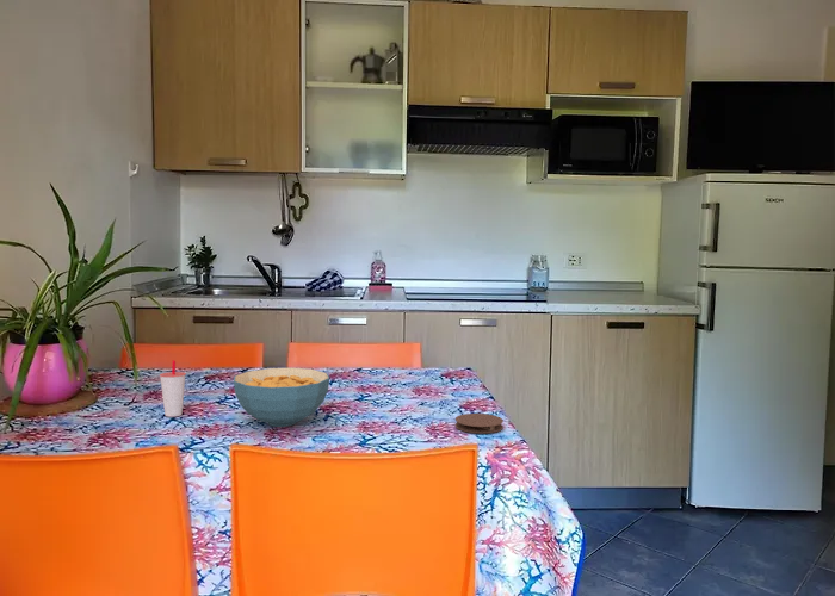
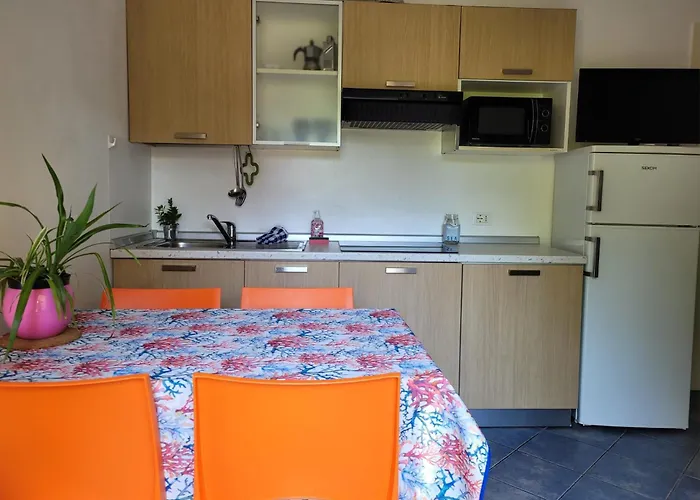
- cup (173, 387)
- cereal bowl (282, 399)
- coaster (478, 422)
